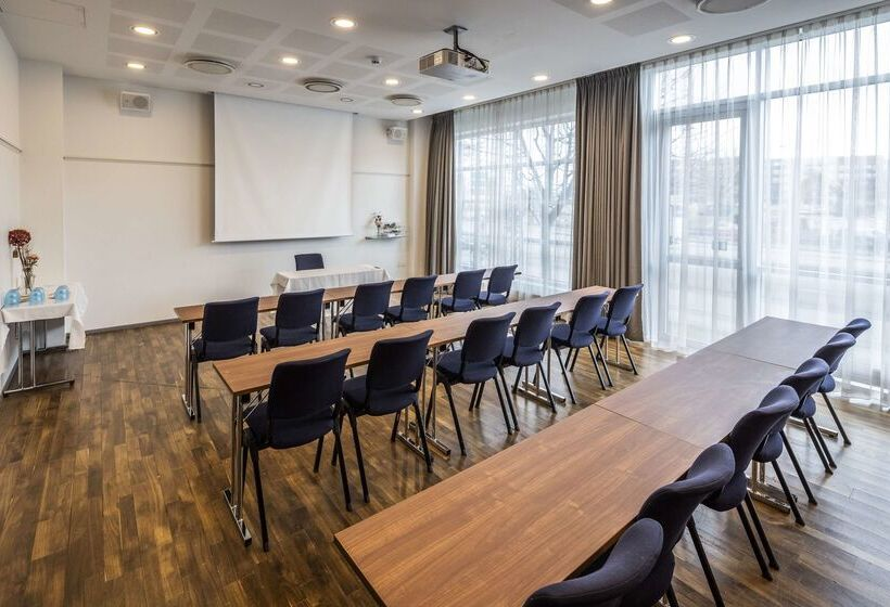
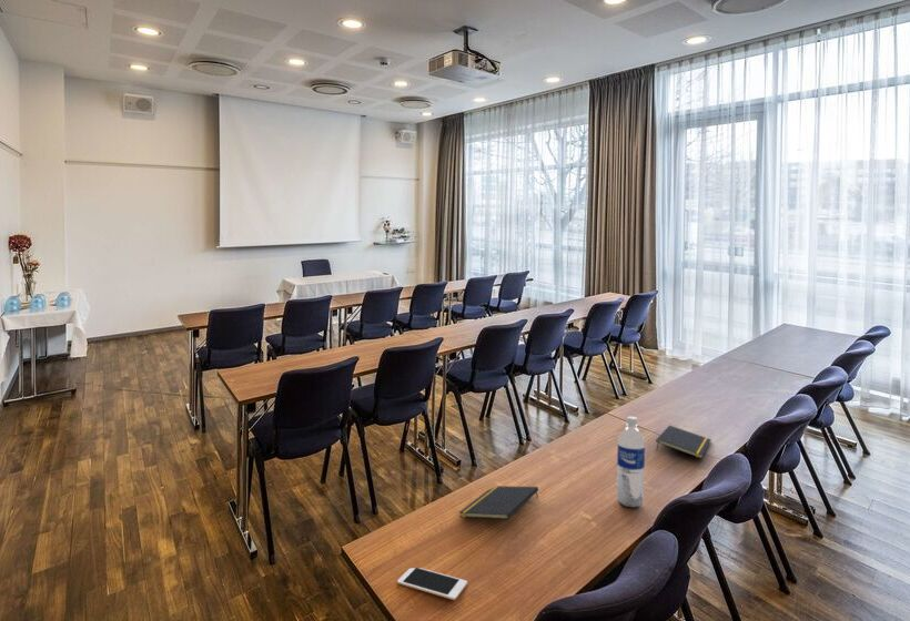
+ water bottle (630, 460)
+ notepad (684, 440)
+ cell phone (432, 582)
+ notepad (499, 501)
